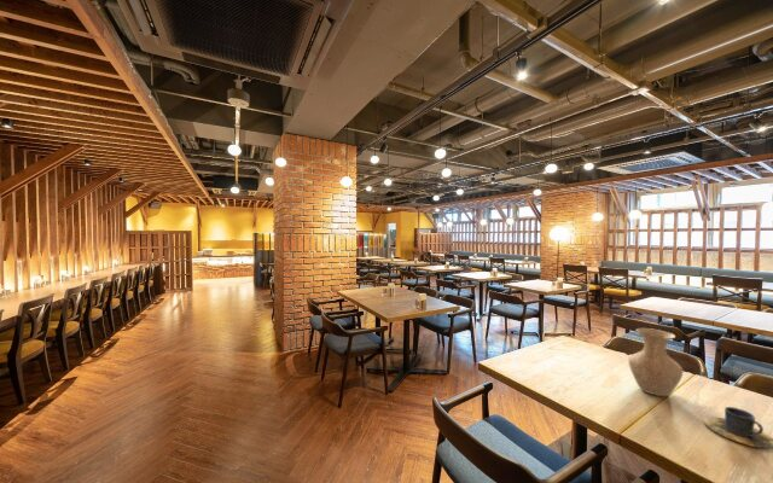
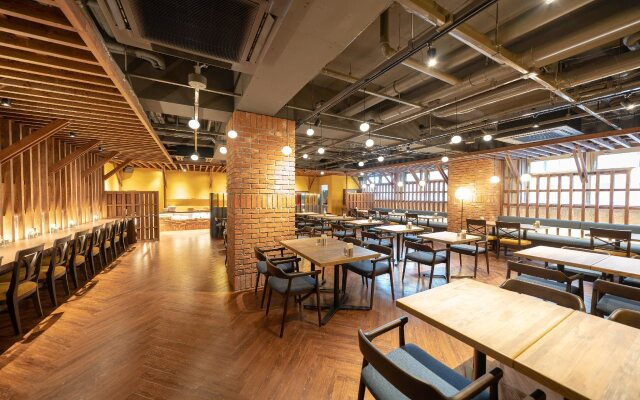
- cup (738, 421)
- vase (653, 362)
